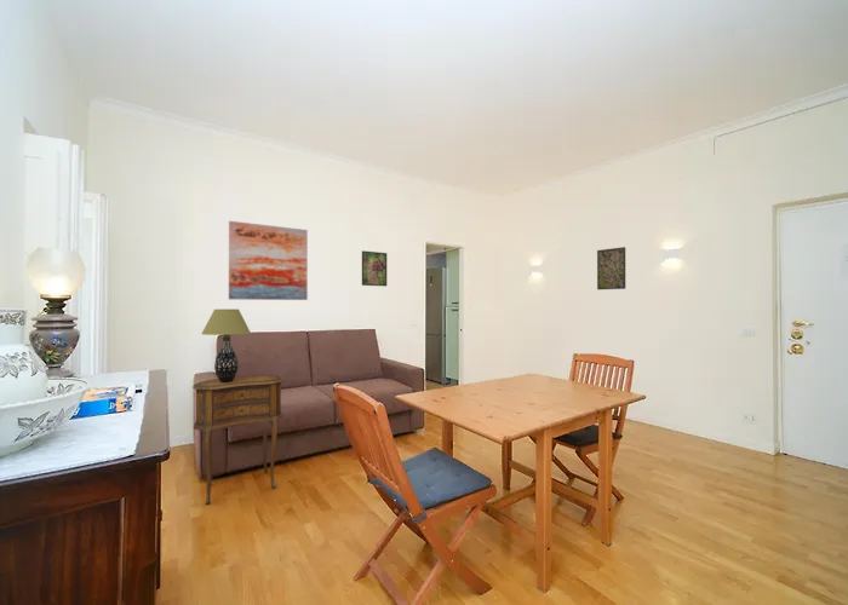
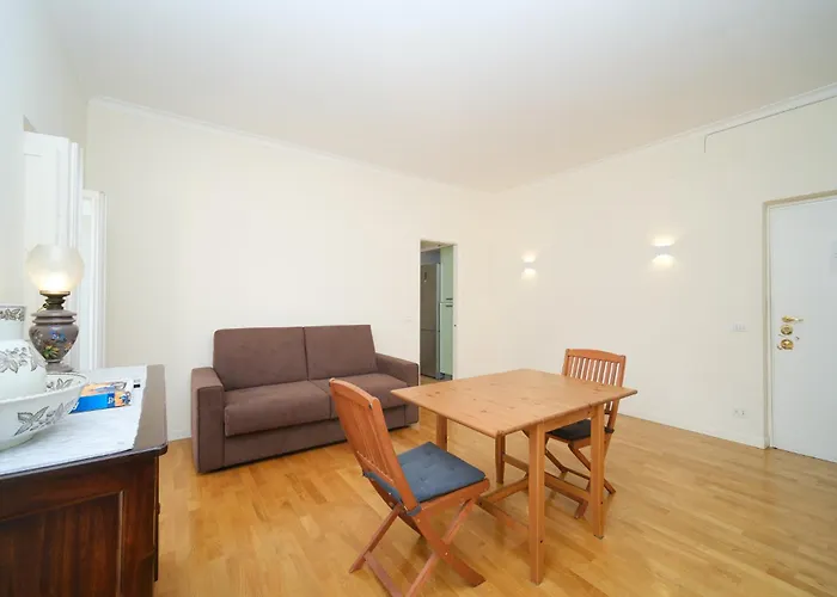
- table lamp (227, 345)
- wall art (269, 263)
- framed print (611, 269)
- side table (240, 425)
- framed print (374, 269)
